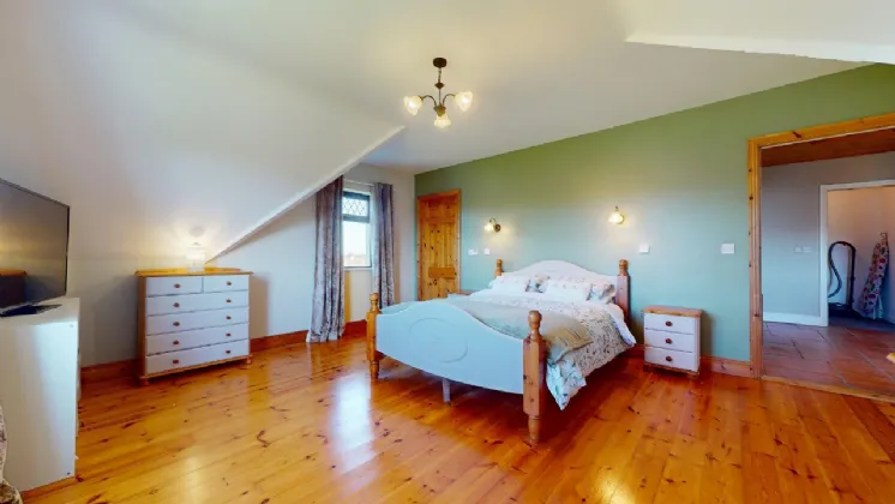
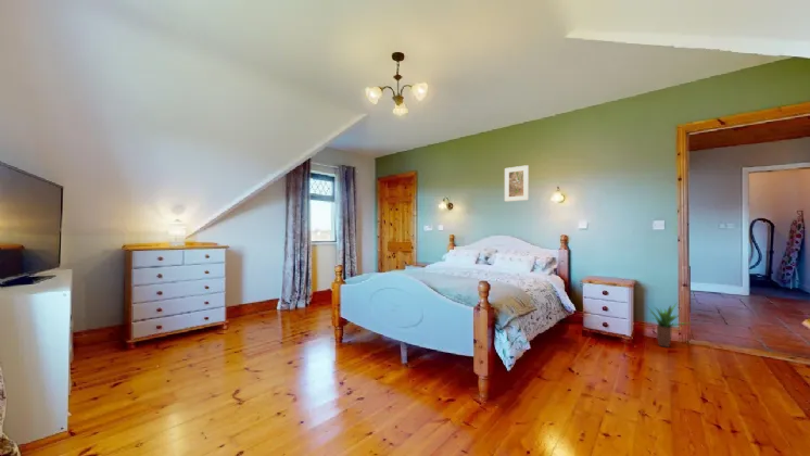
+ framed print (516, 183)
+ potted plant (667, 324)
